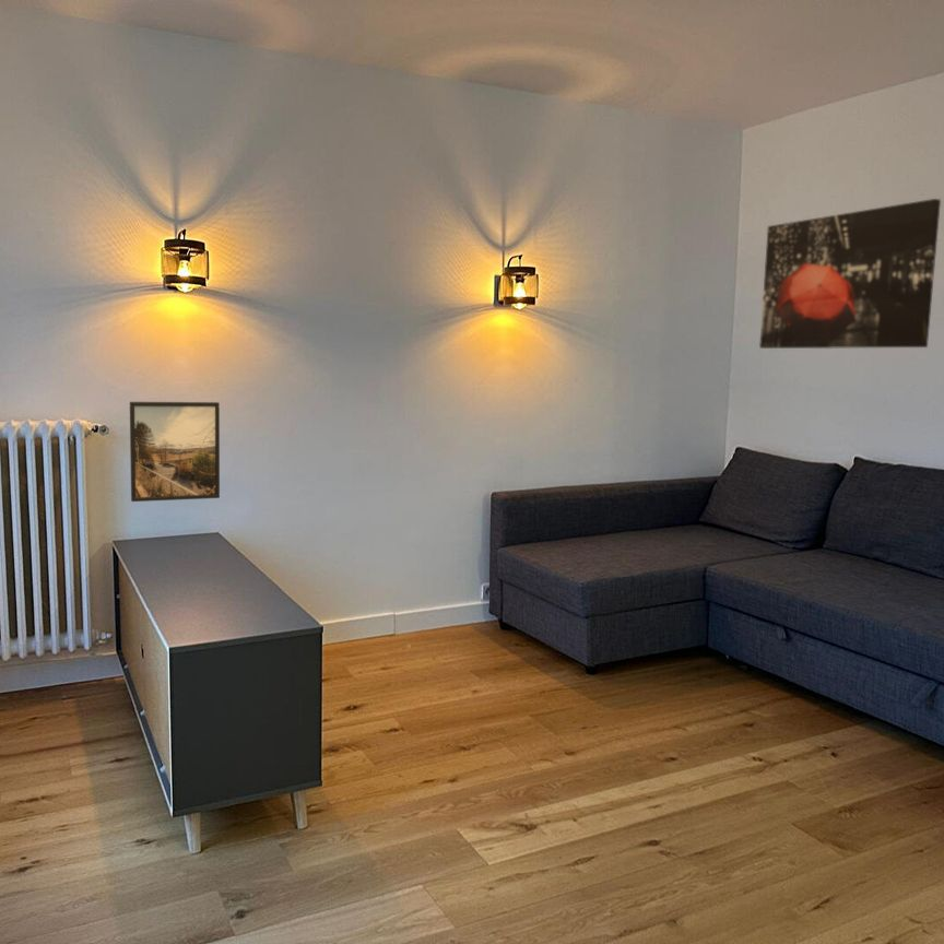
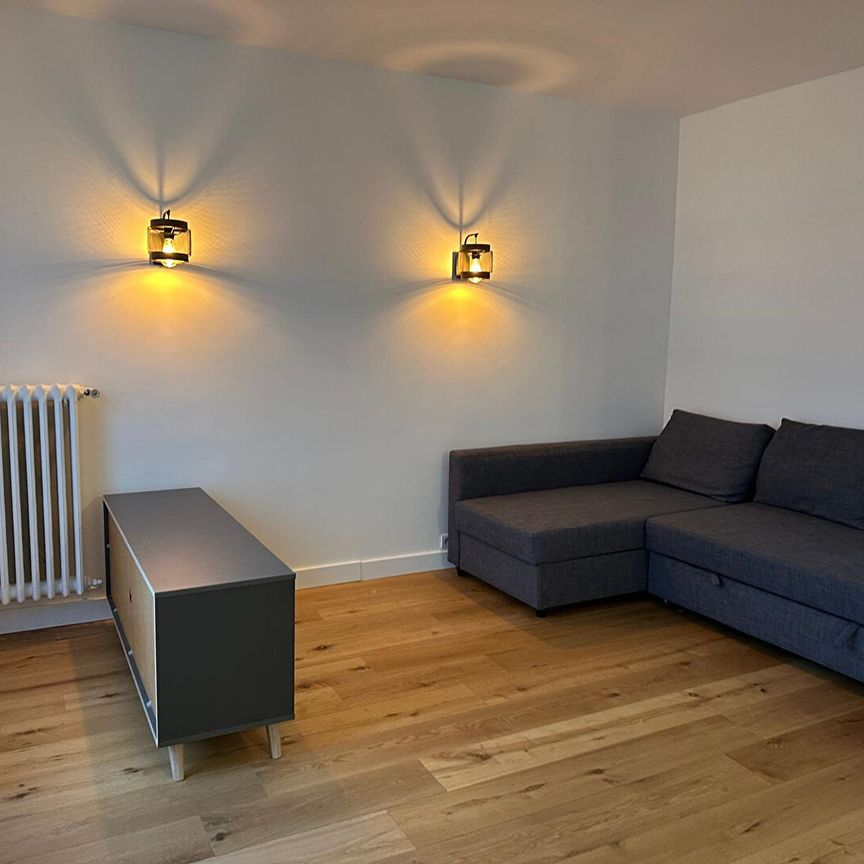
- wall art (840, 281)
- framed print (175, 450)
